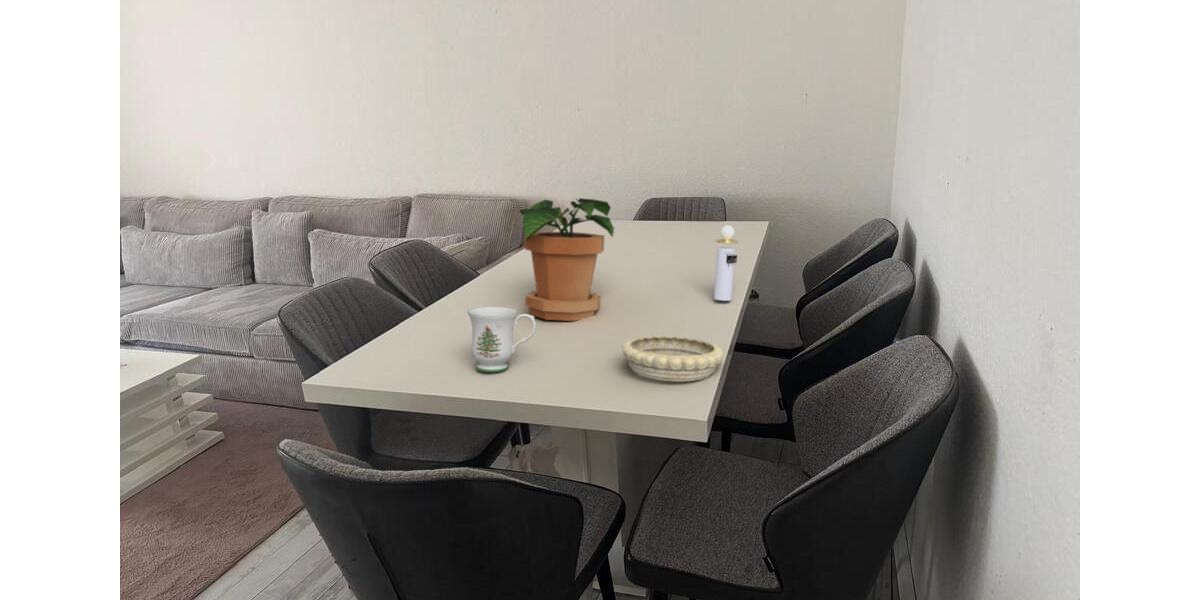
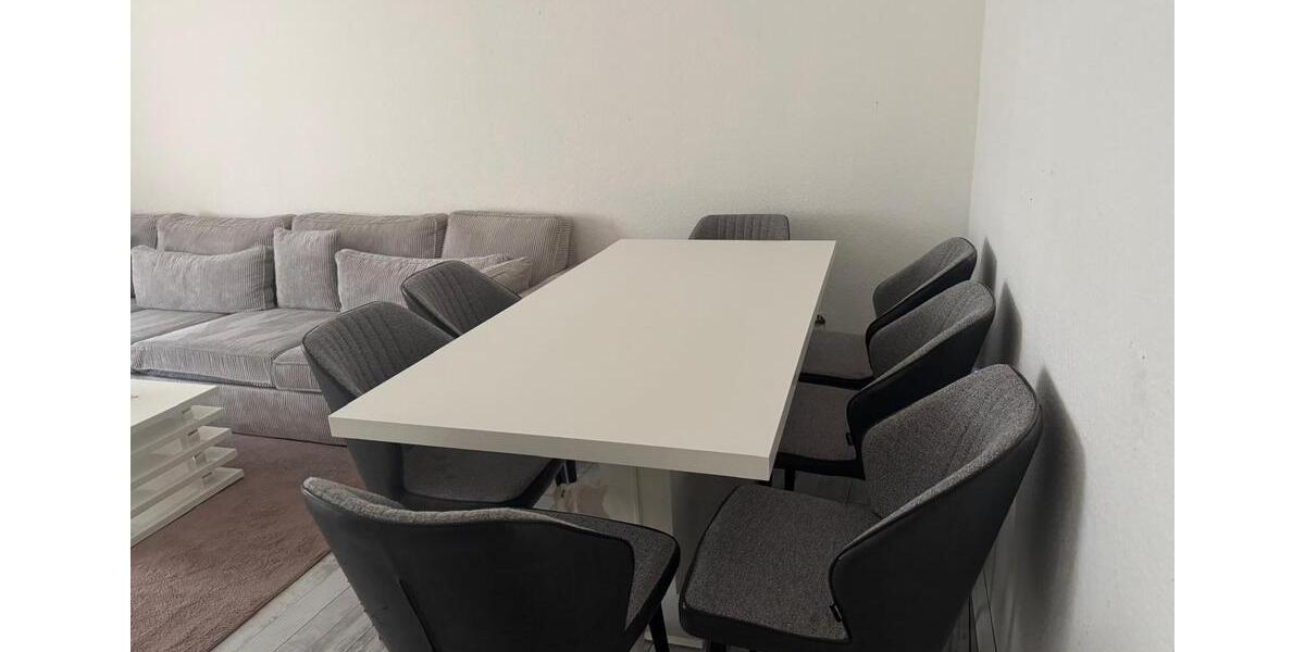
- mug (501, 340)
- potted plant (554, 256)
- perfume bottle (725, 263)
- decorative bowl (672, 357)
